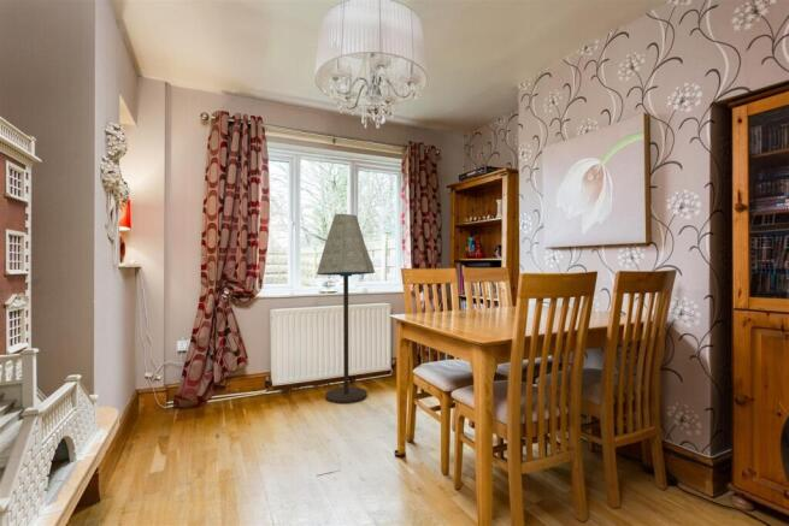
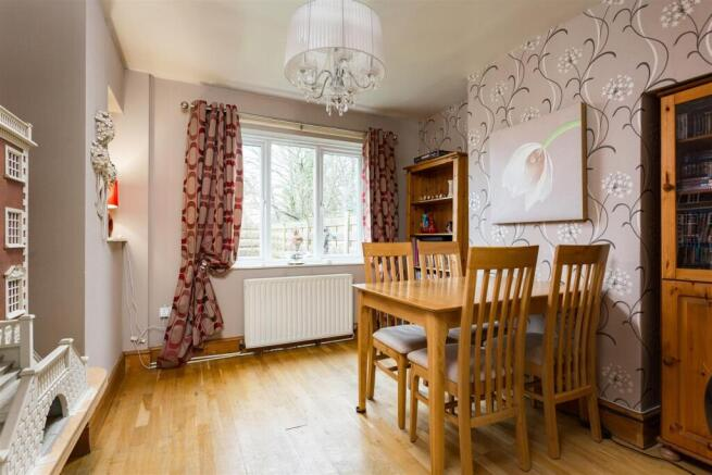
- floor lamp (346, 303)
